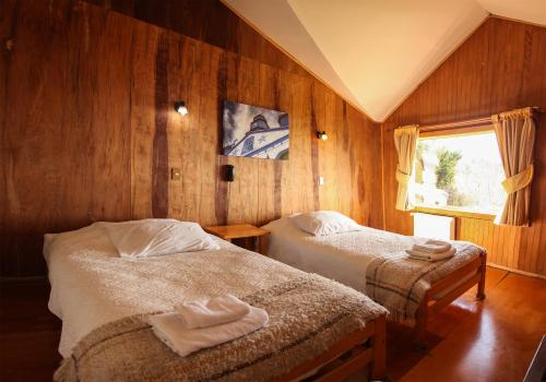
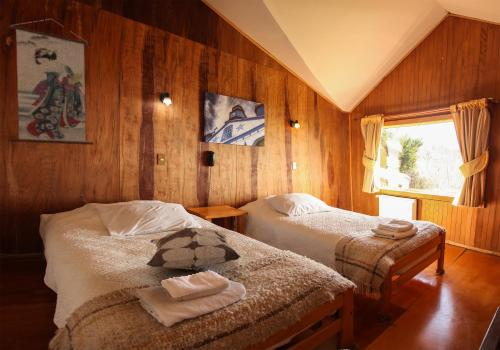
+ decorative pillow (191, 247)
+ wall scroll (53, 81)
